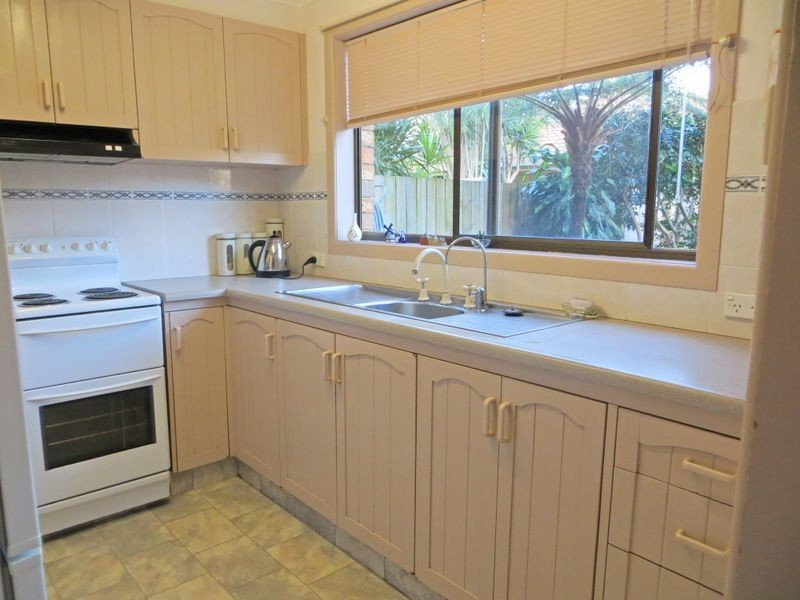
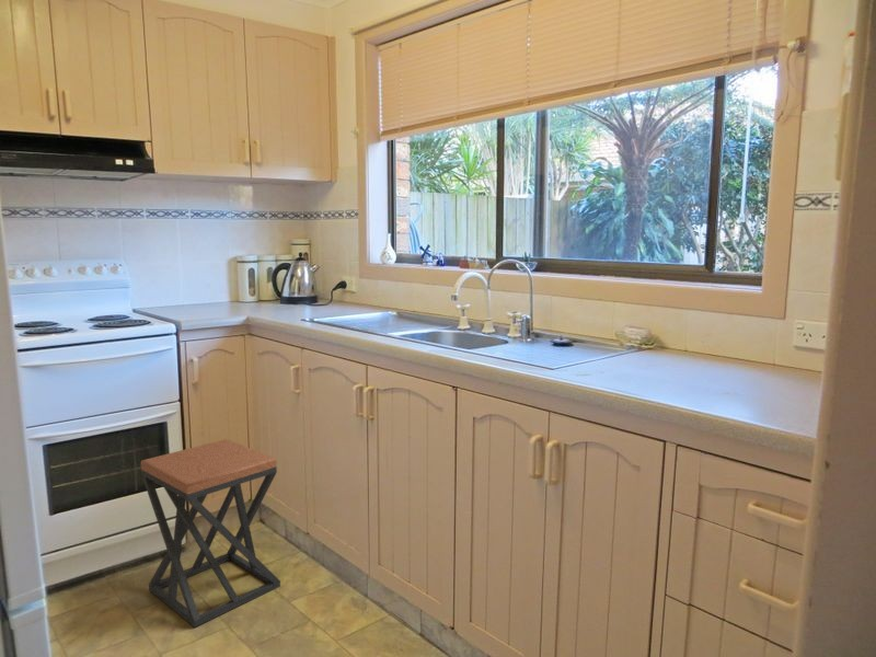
+ stool (211, 523)
